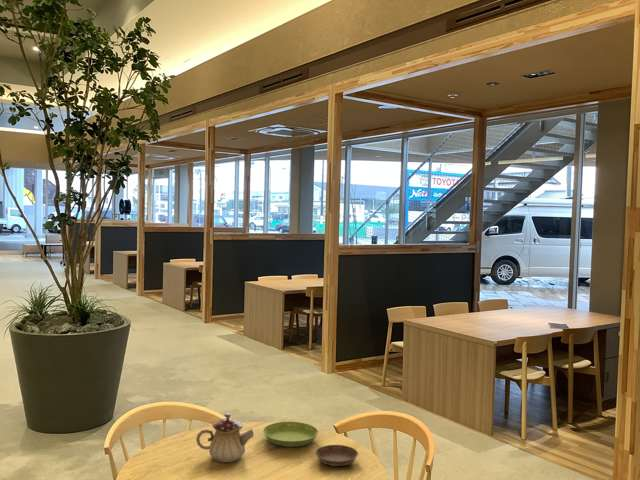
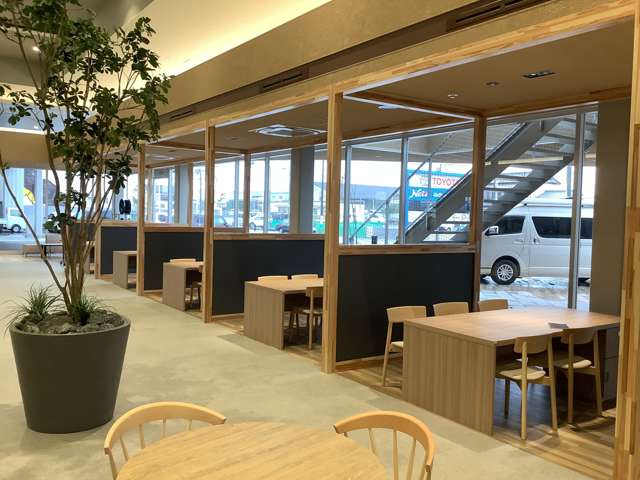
- teapot (224, 434)
- saucer (336, 456)
- saucer (290, 434)
